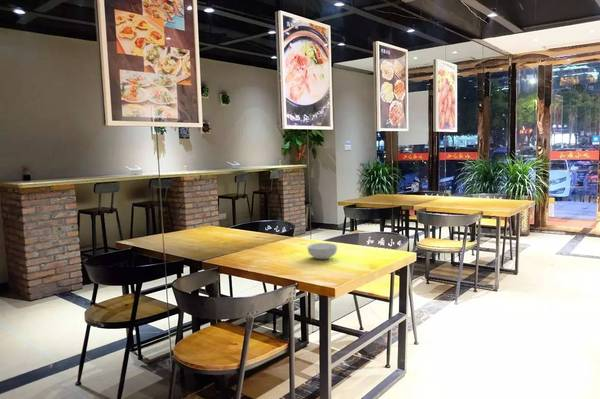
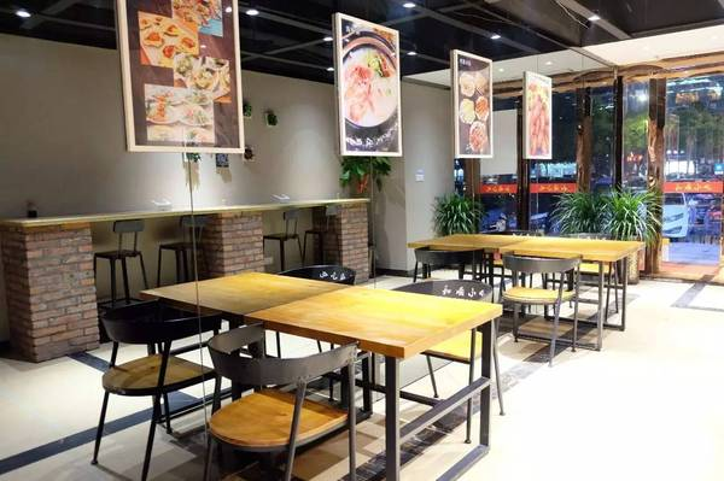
- cereal bowl (322, 251)
